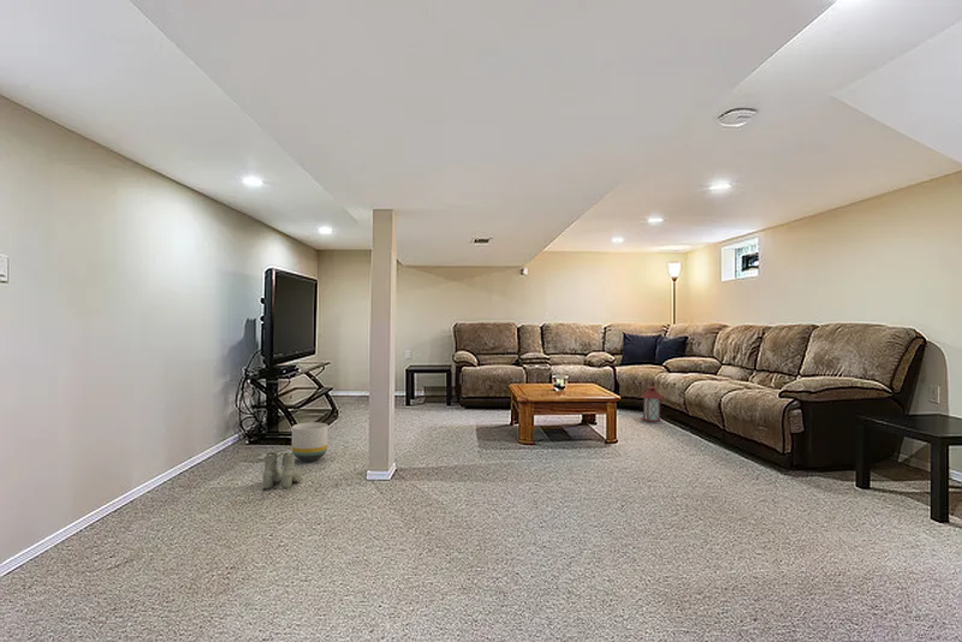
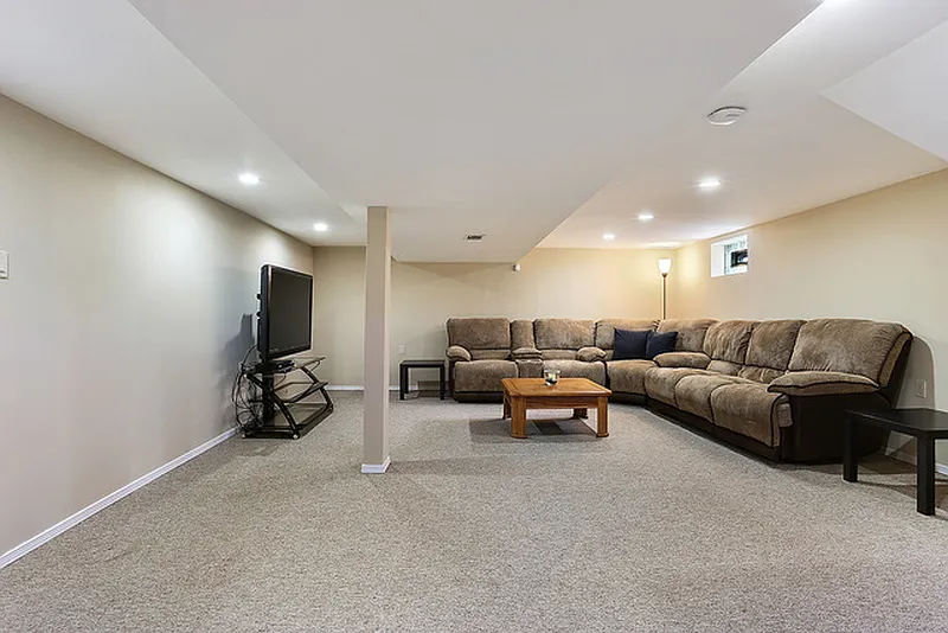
- boots (281, 466)
- lantern (652, 399)
- planter (309, 442)
